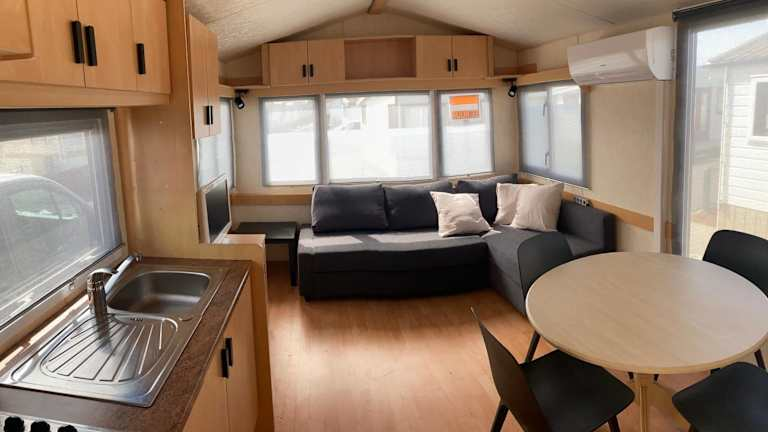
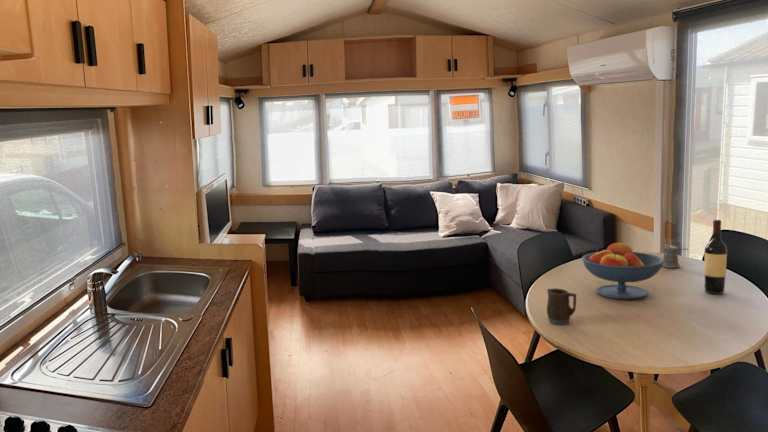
+ pepper shaker (672, 255)
+ fruit bowl (621, 269)
+ mug (561, 306)
+ wine bottle (715, 256)
